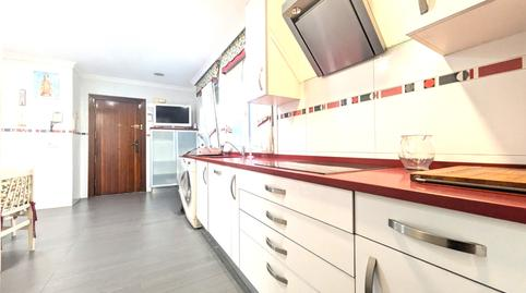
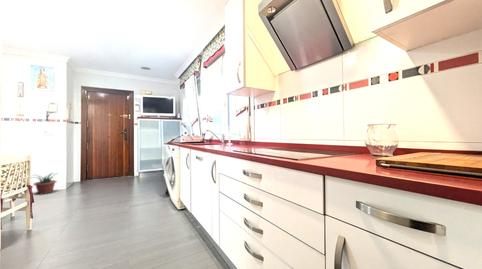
+ potted plant (45, 183)
